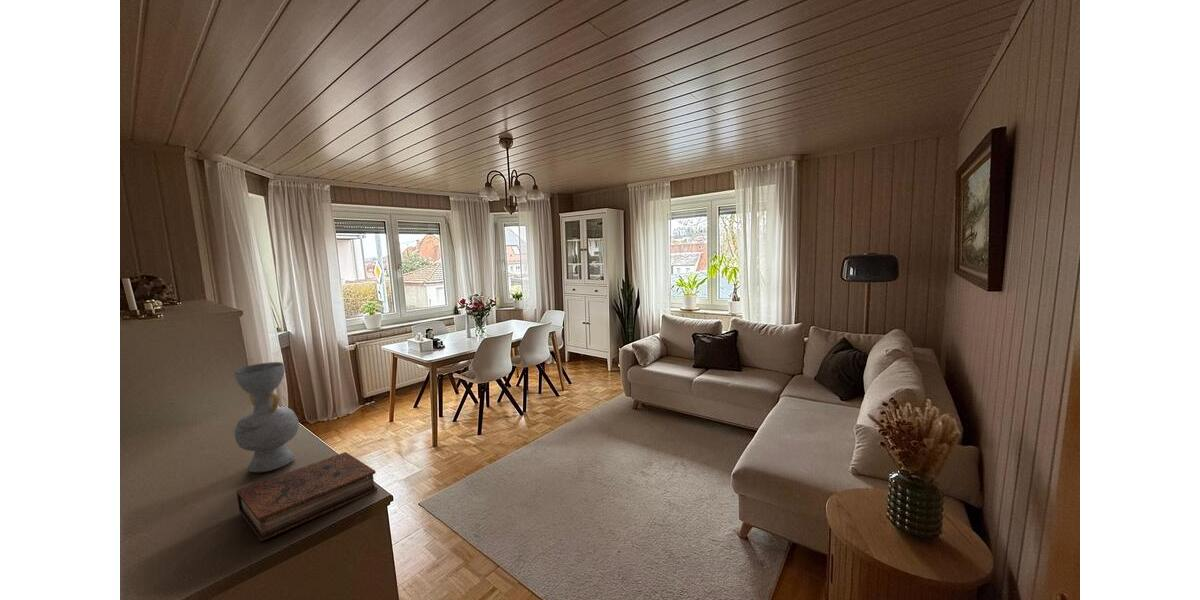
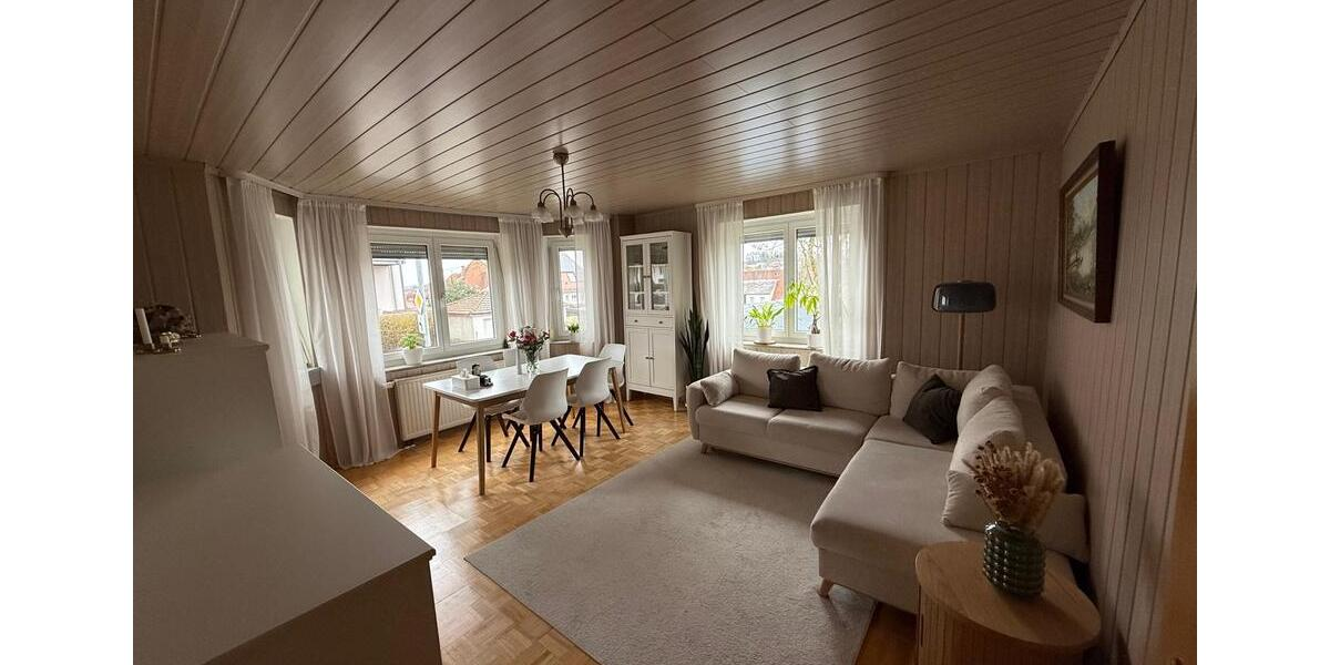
- book (309, 490)
- decorative vase (266, 416)
